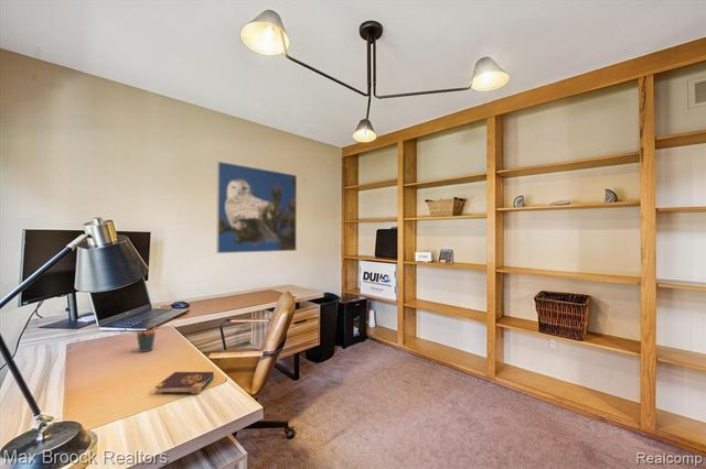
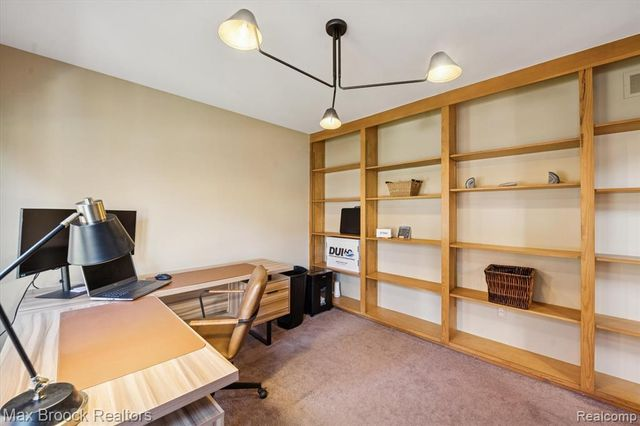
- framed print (260, 210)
- book (185, 381)
- pen holder (146, 338)
